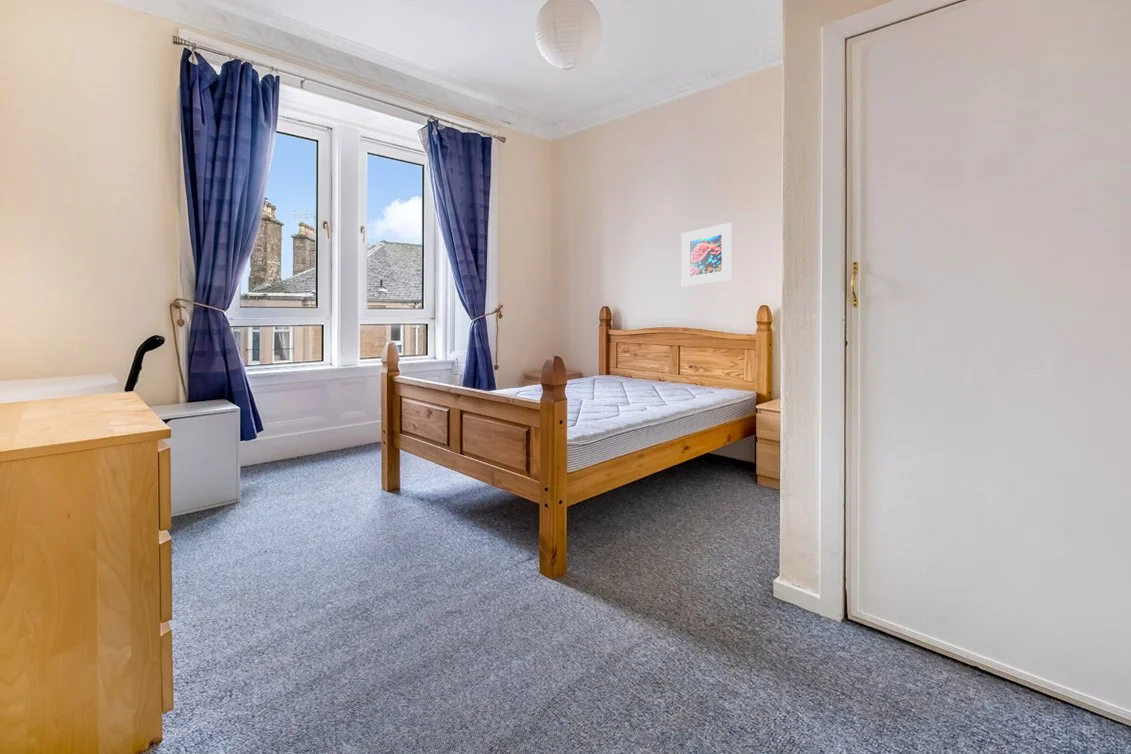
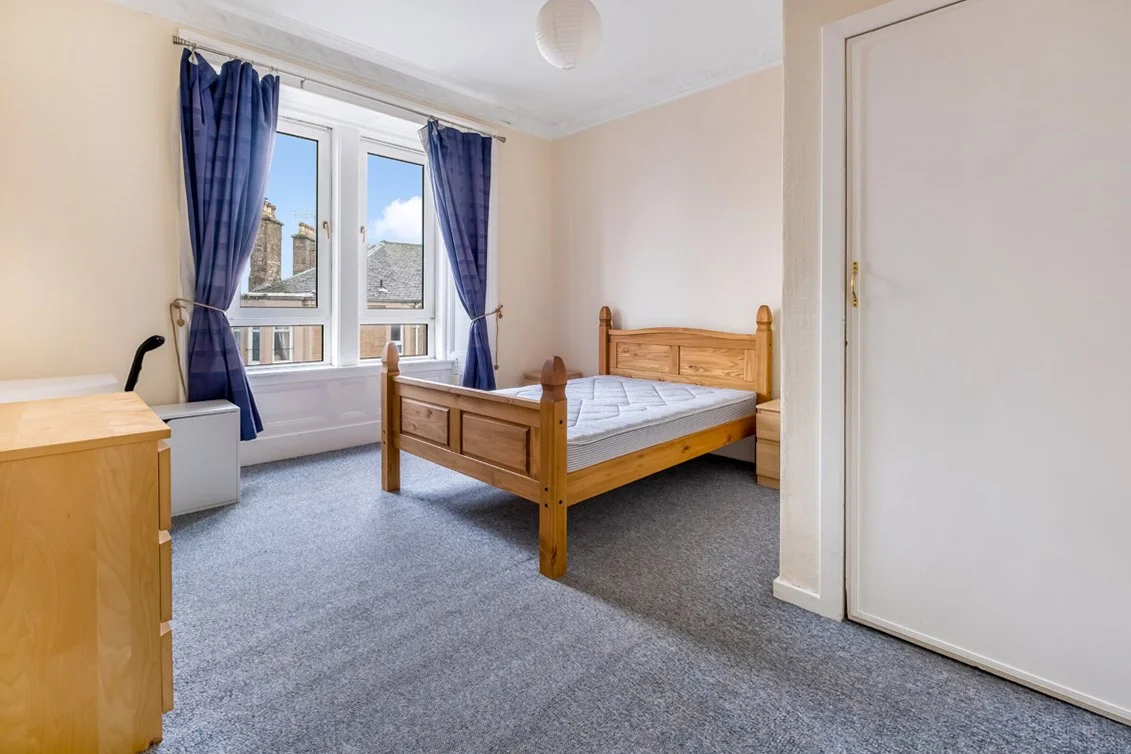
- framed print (705, 255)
